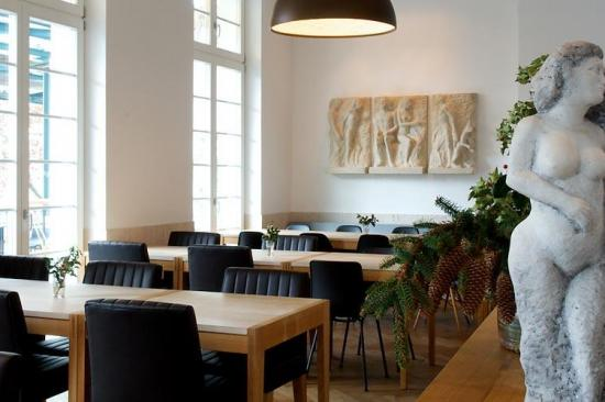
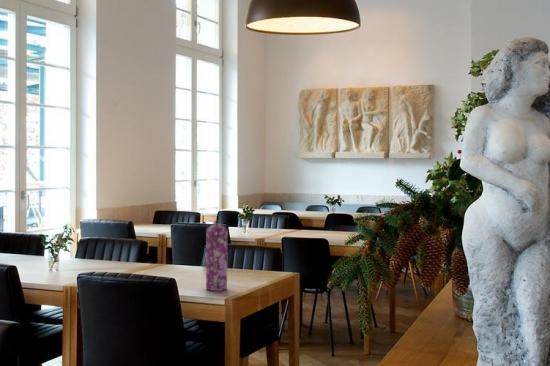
+ gas cylinder (216, 254)
